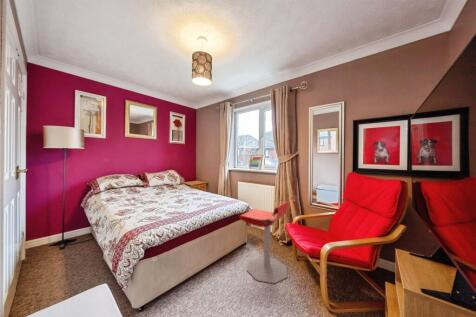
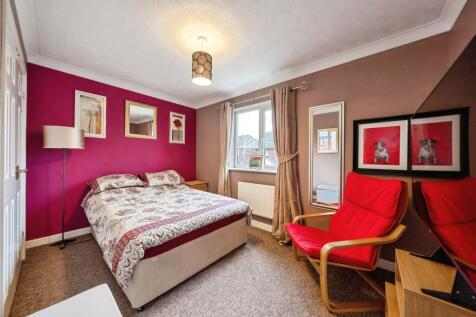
- stool (264, 234)
